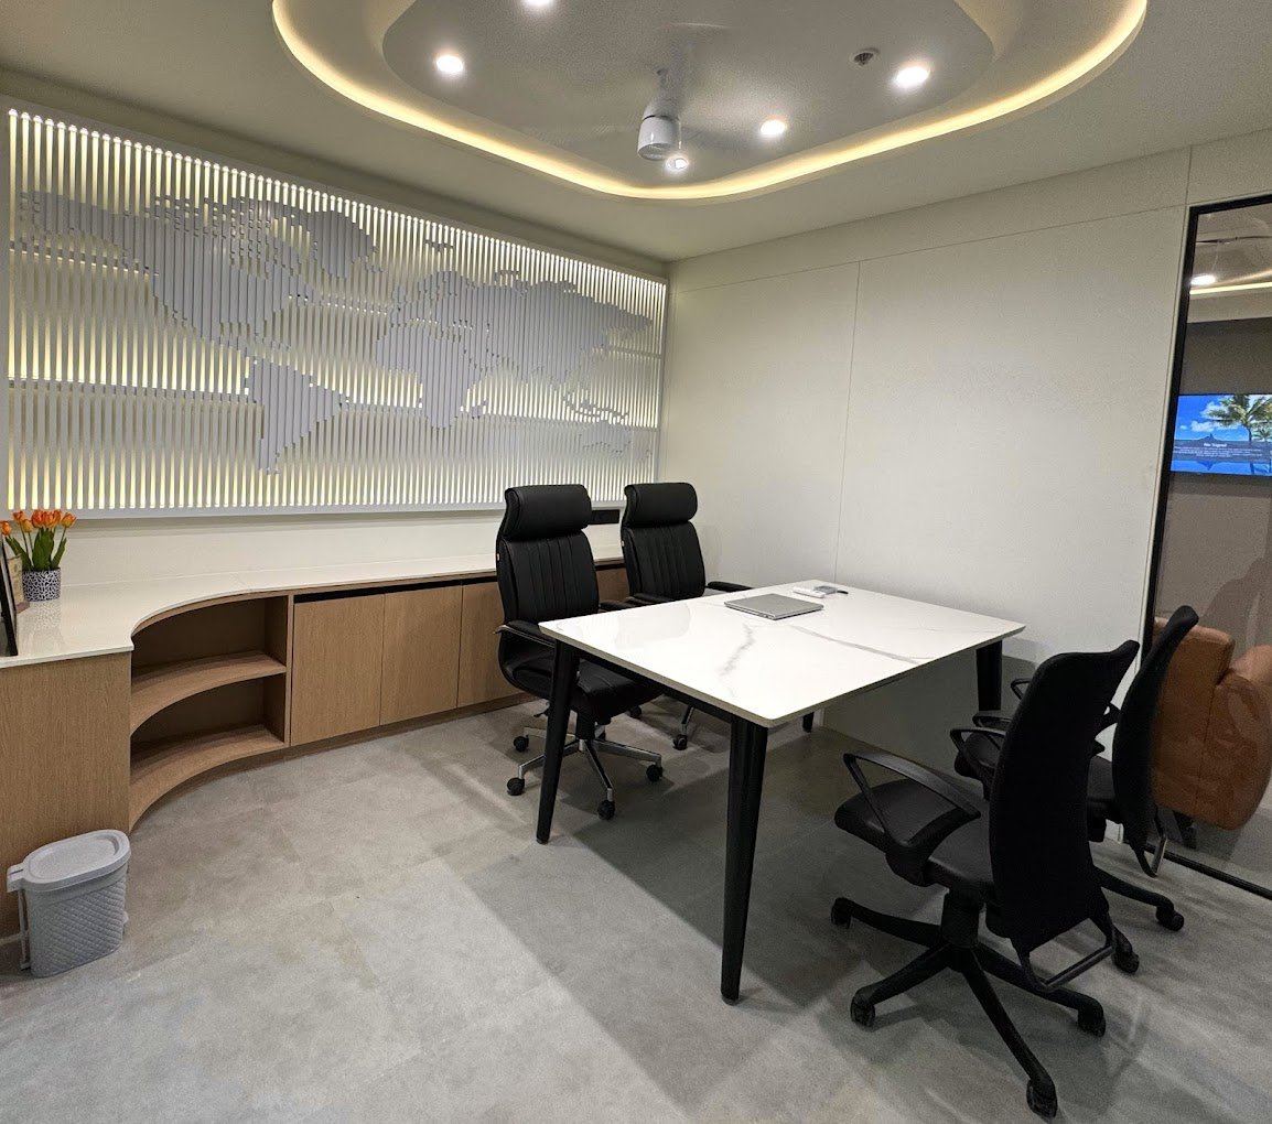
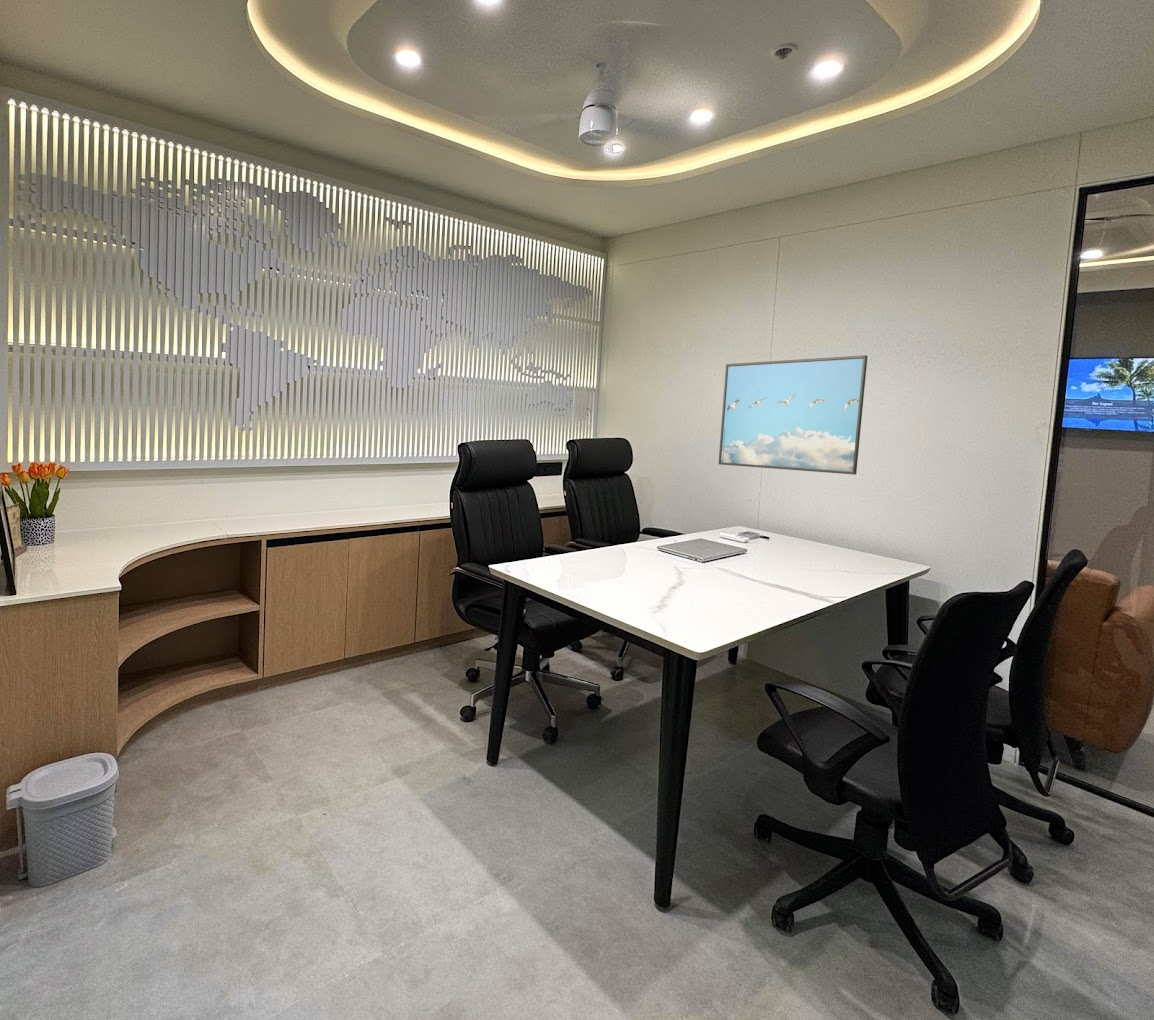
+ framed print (786, 415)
